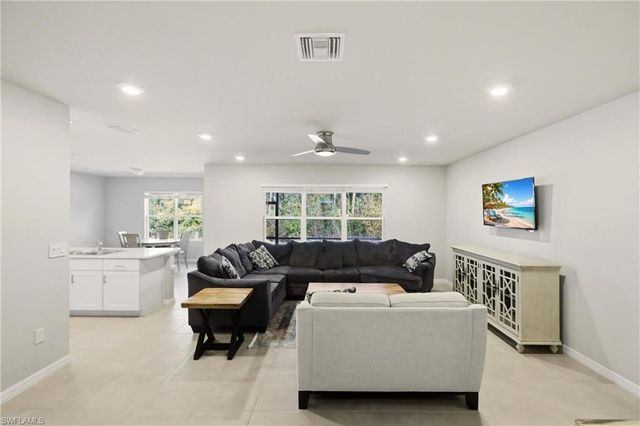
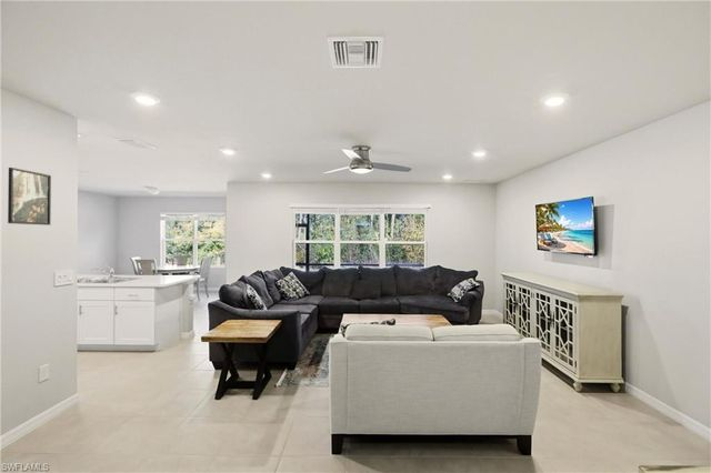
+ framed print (30, 198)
